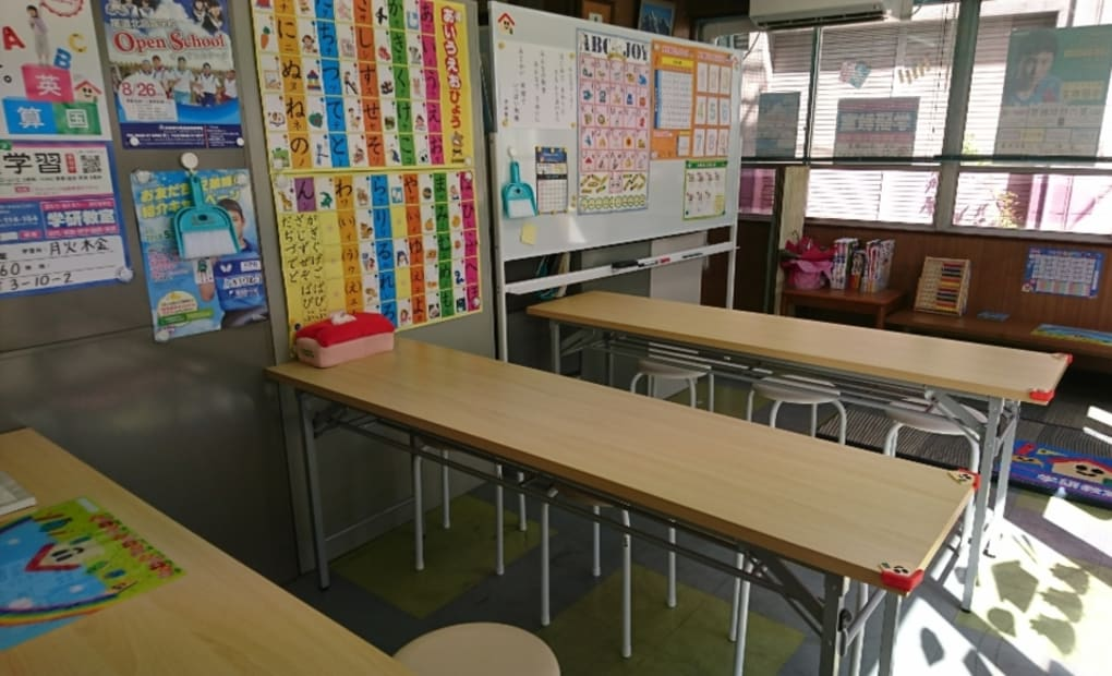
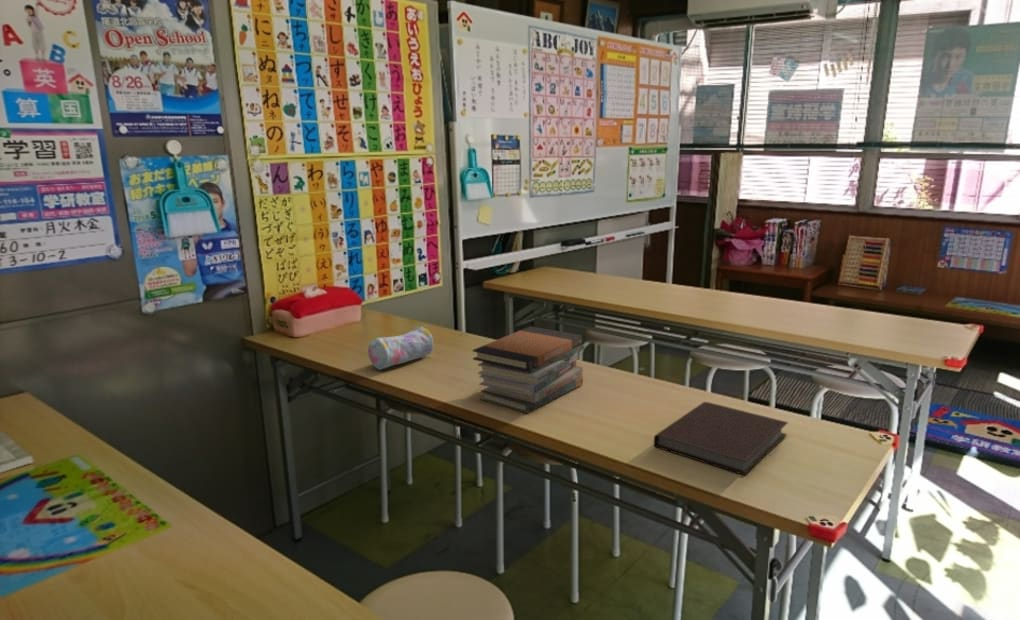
+ pencil case (401, 347)
+ book stack (530, 367)
+ notebook (722, 434)
